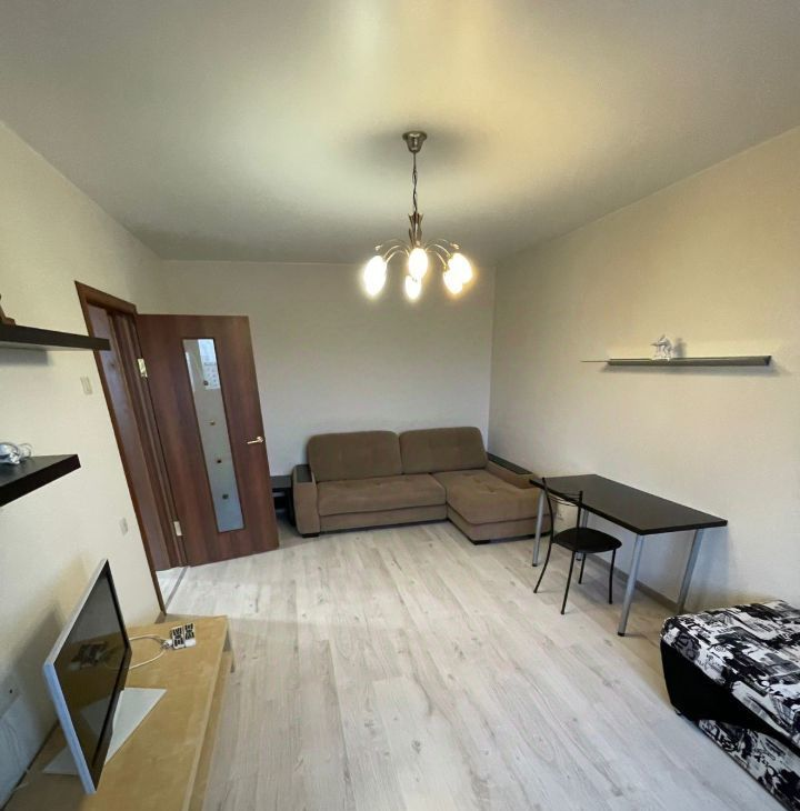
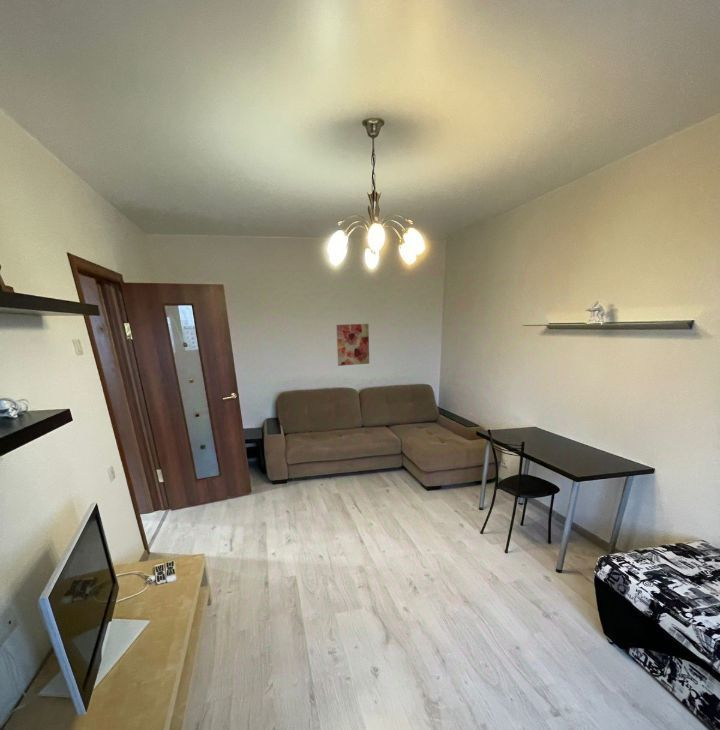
+ wall art (353, 344)
